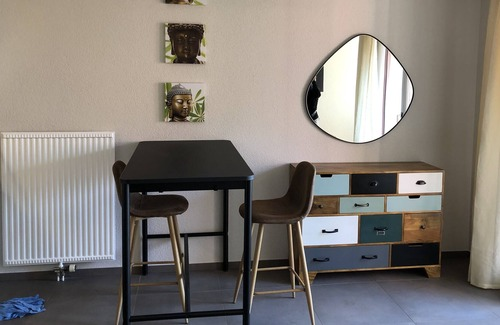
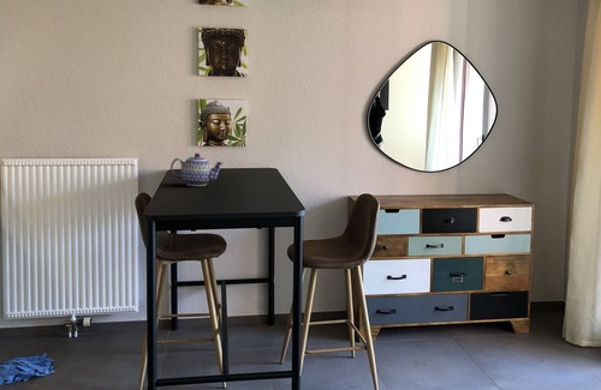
+ teapot (196, 168)
